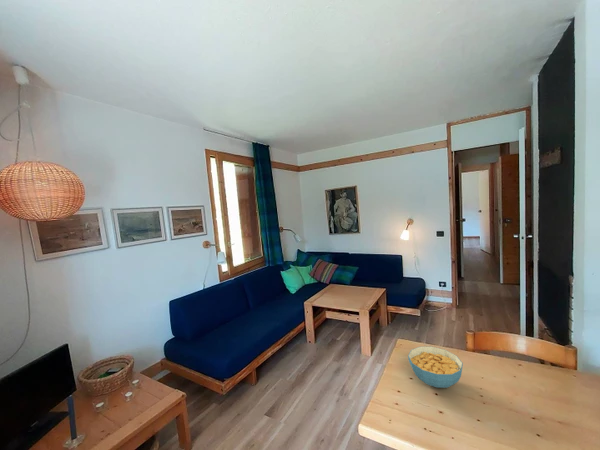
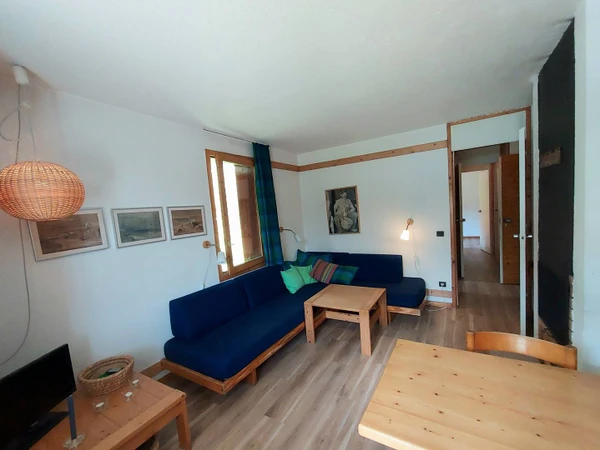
- cereal bowl (434, 370)
